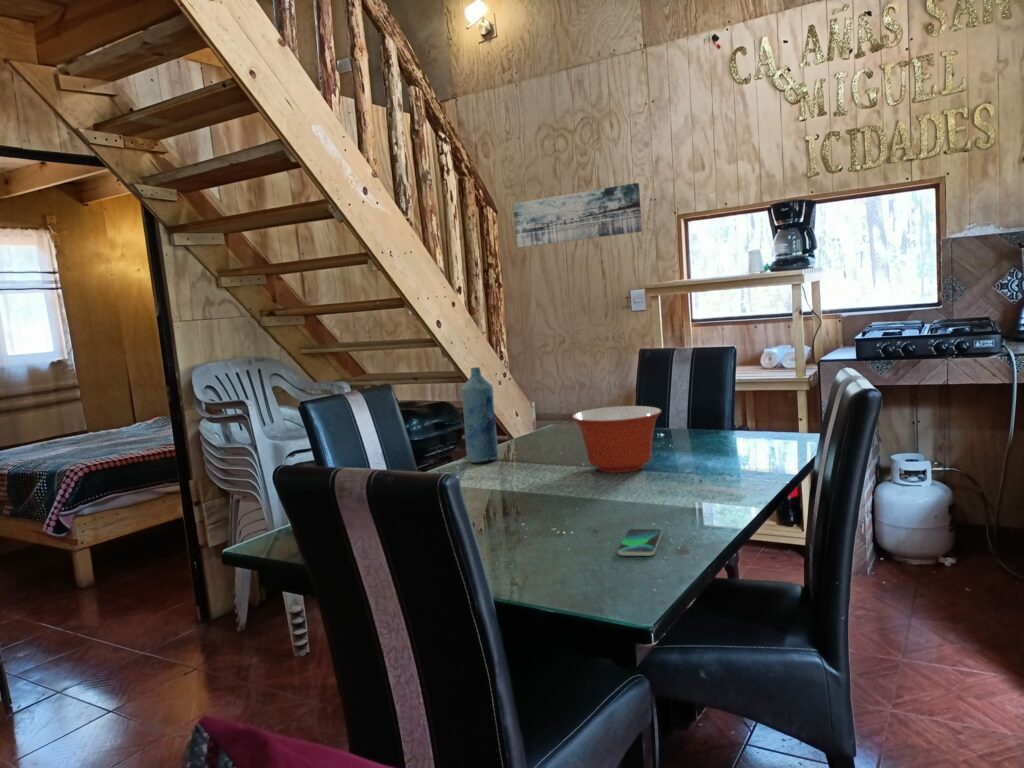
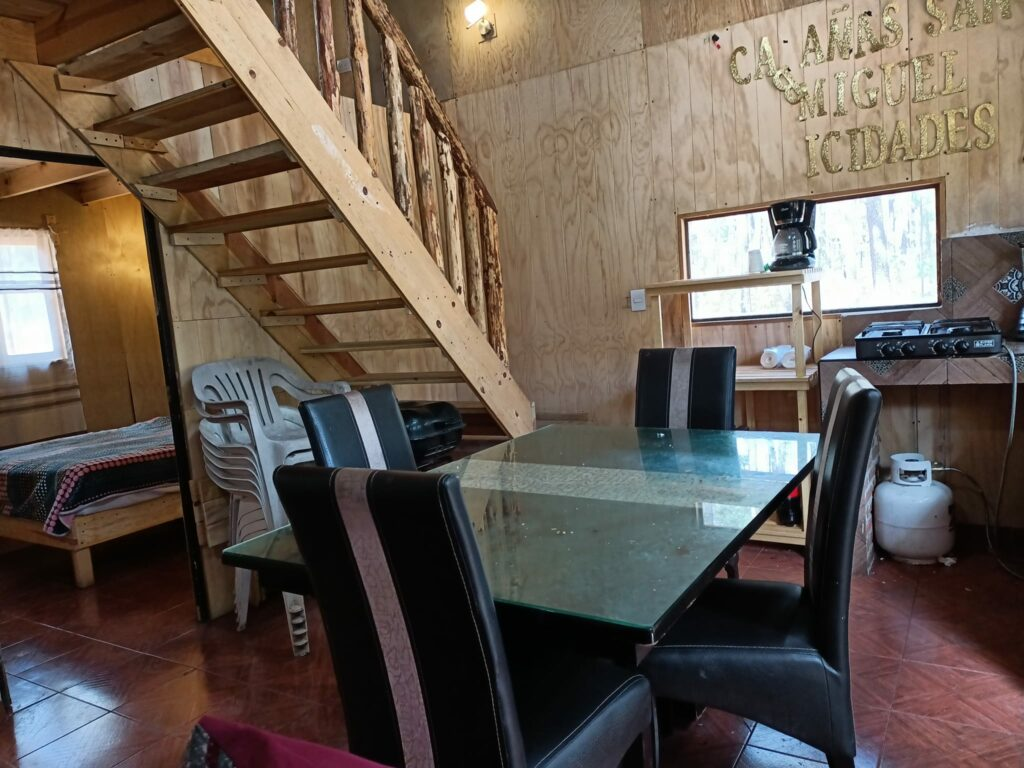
- wall art (575, 216)
- bottle (479, 414)
- smartphone (640, 541)
- mixing bowl (618, 440)
